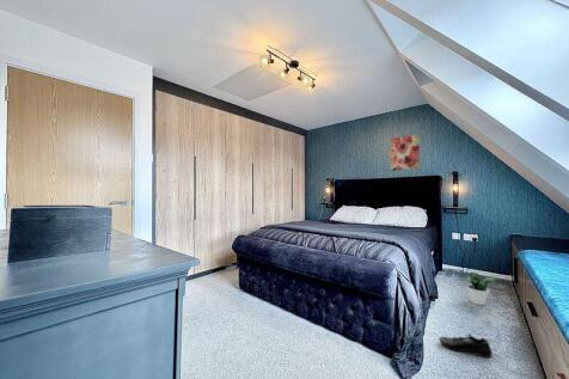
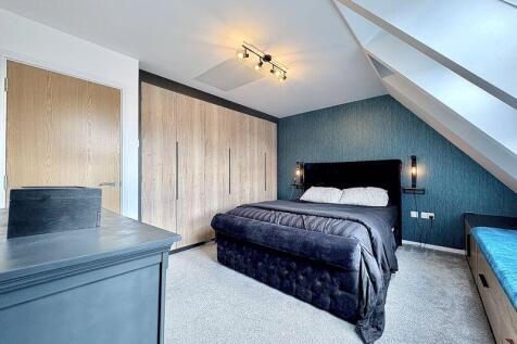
- potted plant (479, 288)
- wall art (404, 153)
- shoe (464, 340)
